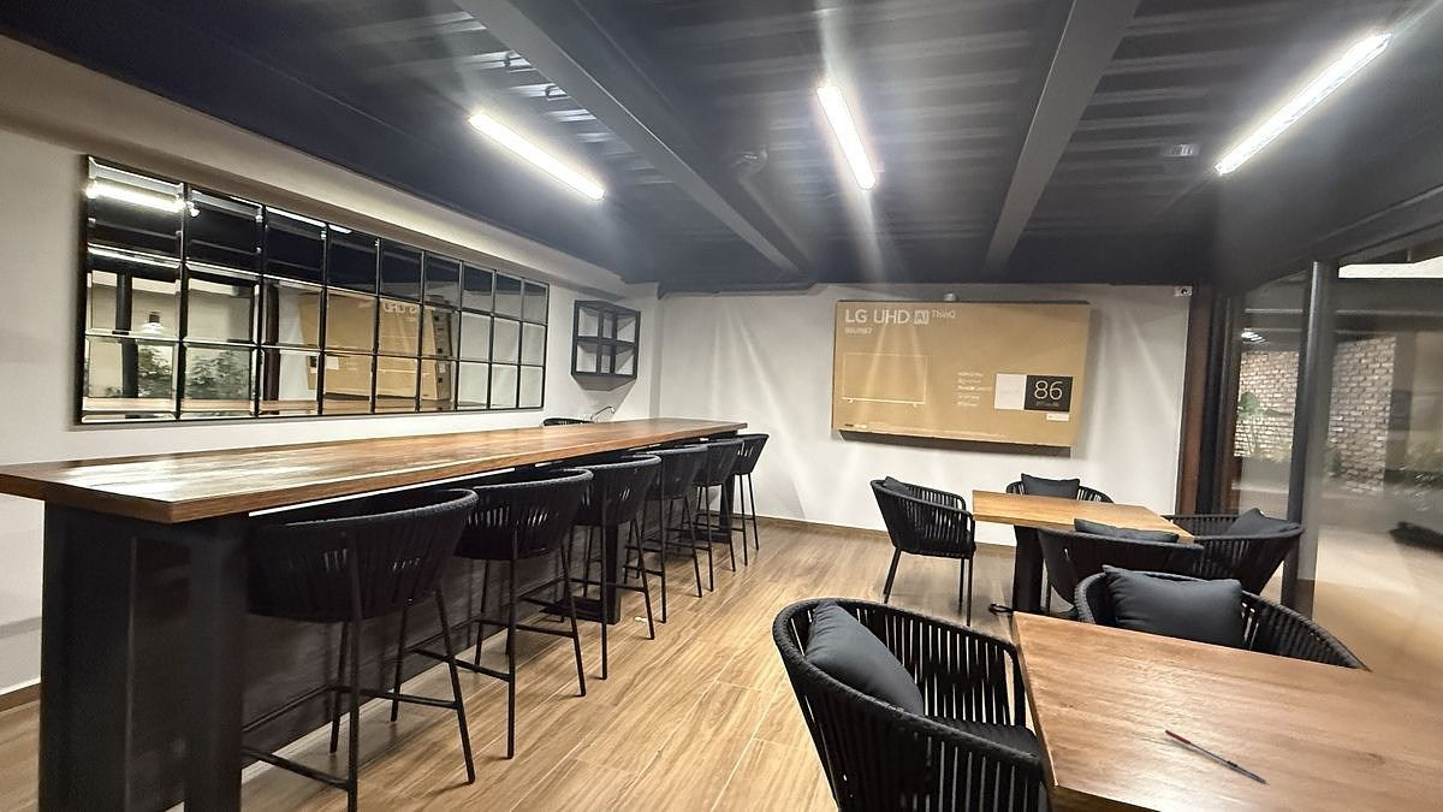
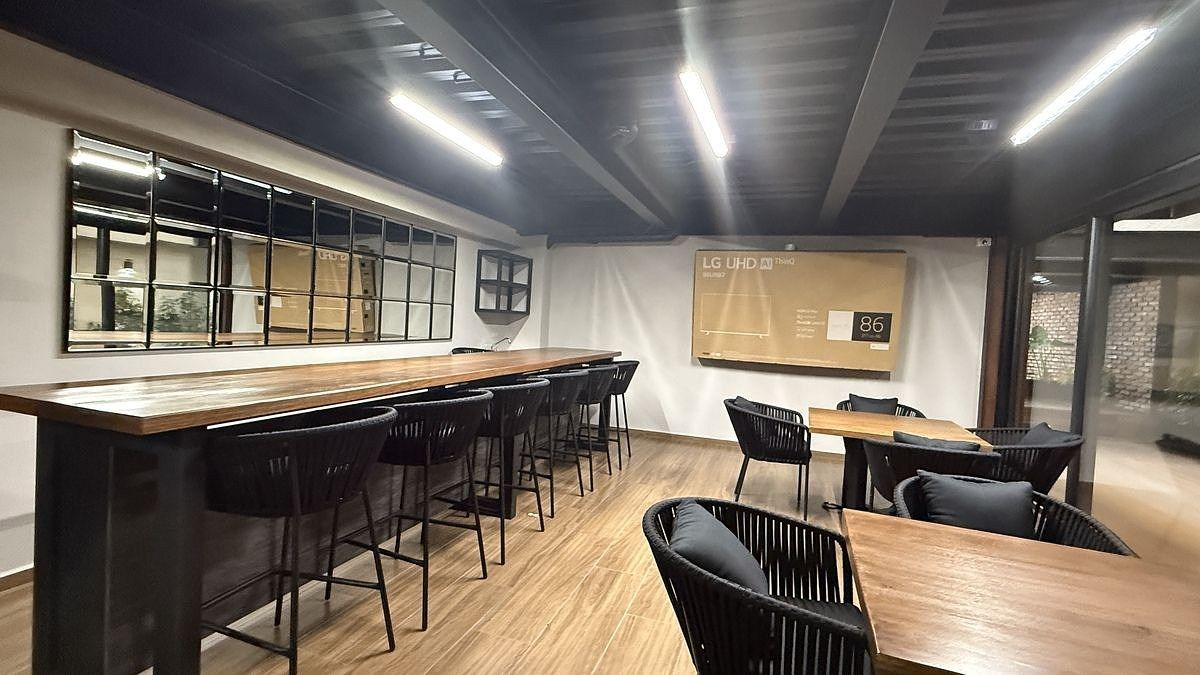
- pen (1212, 754)
